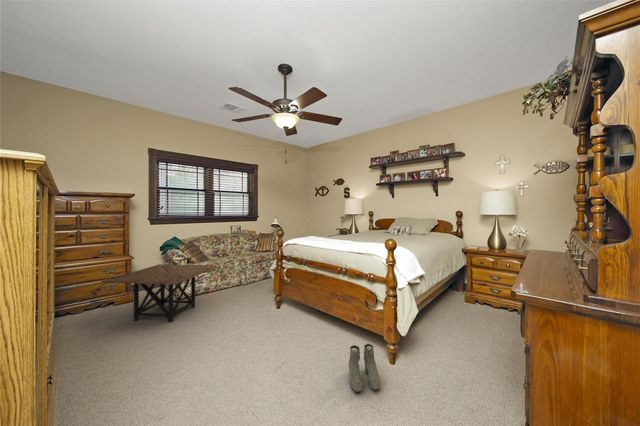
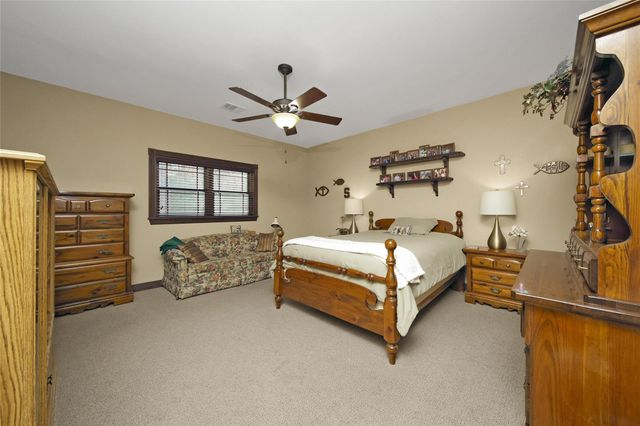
- boots (365, 365)
- side table (164, 292)
